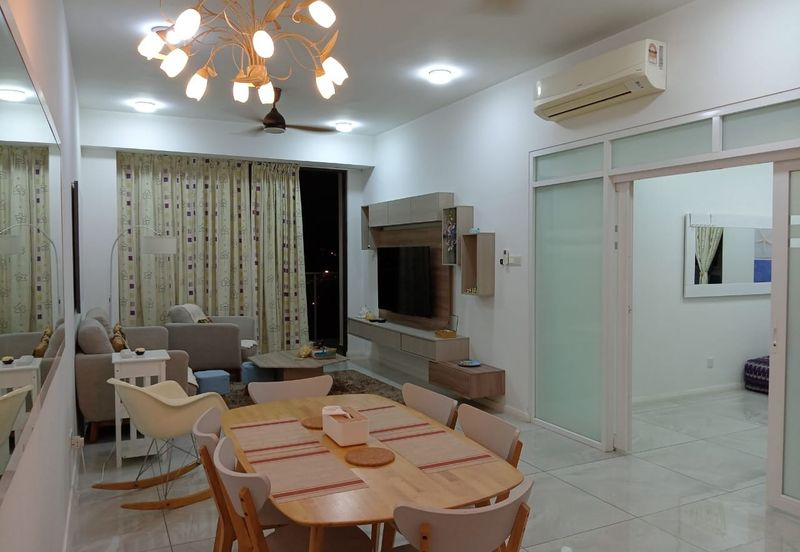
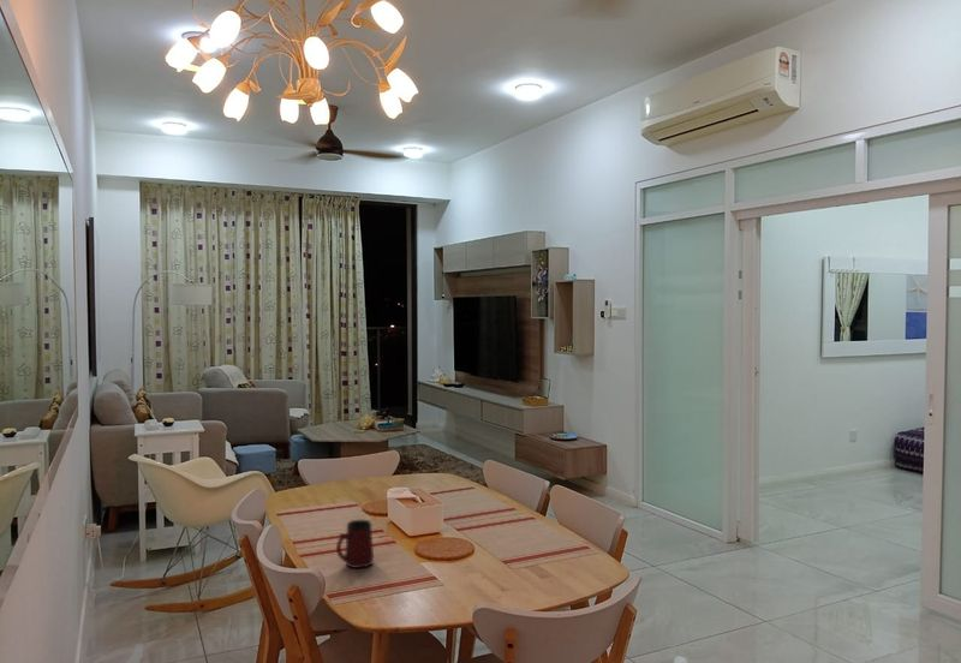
+ mug (354, 543)
